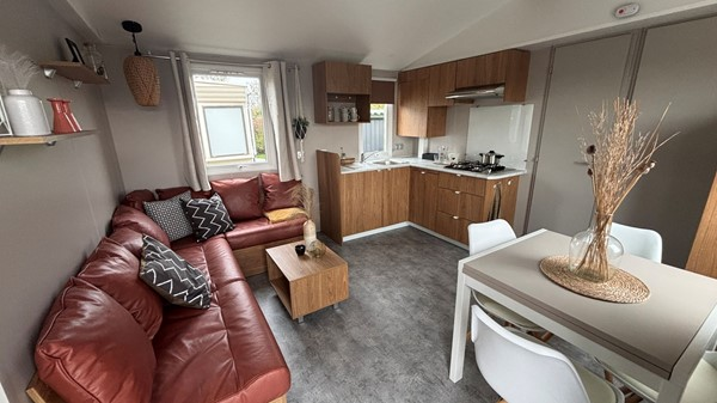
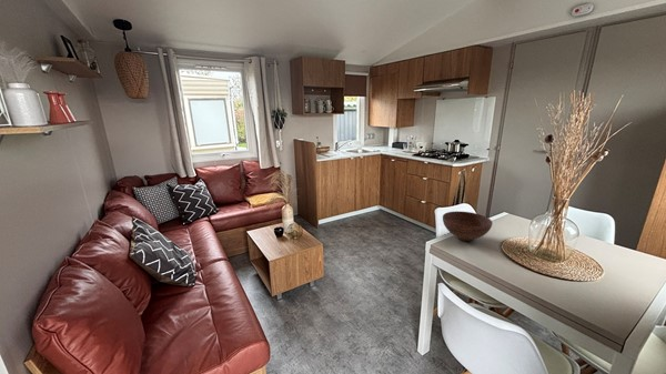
+ bowl (465, 228)
